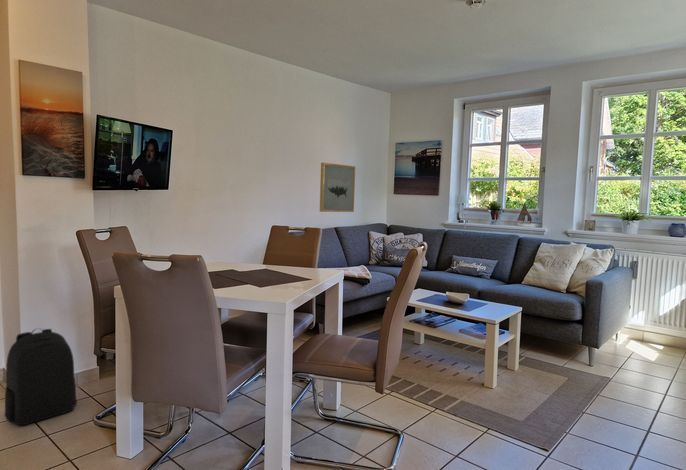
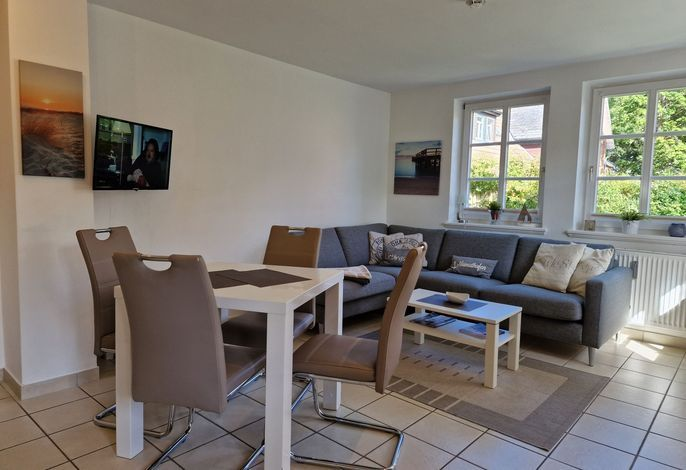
- backpack (39, 369)
- wall art (338, 188)
